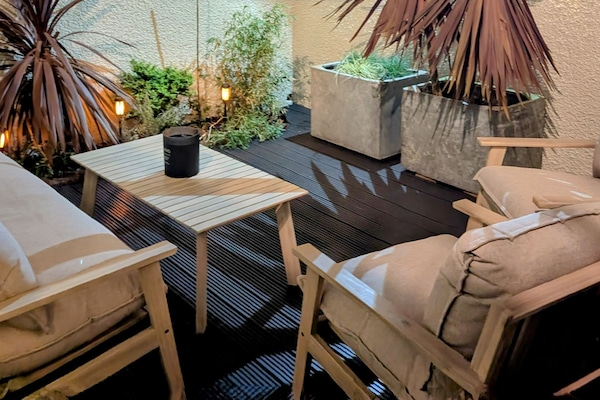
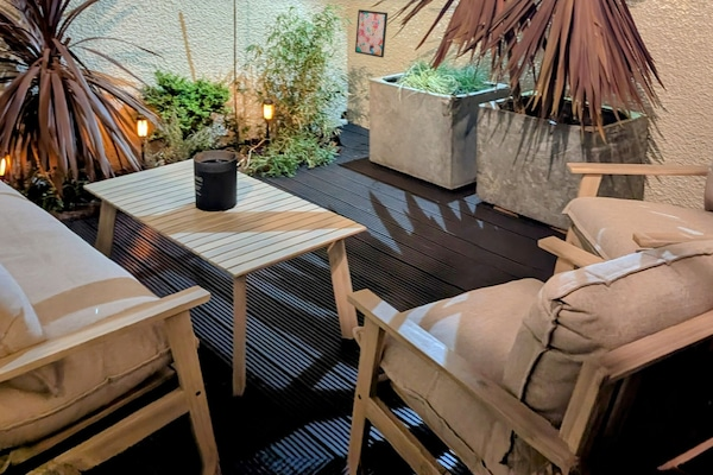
+ wall art (371, 33)
